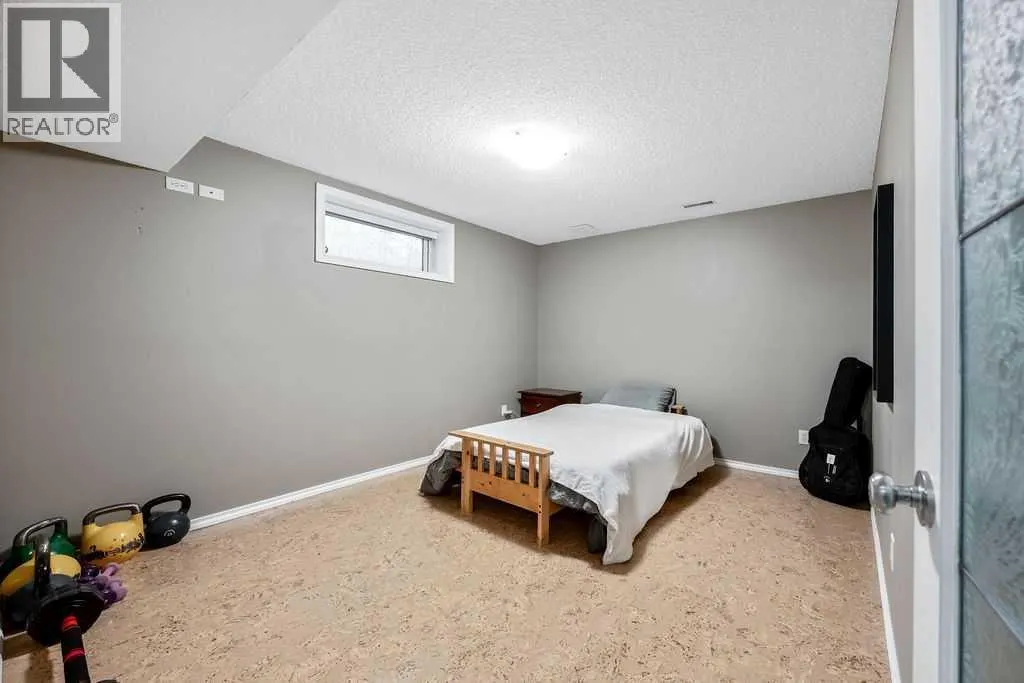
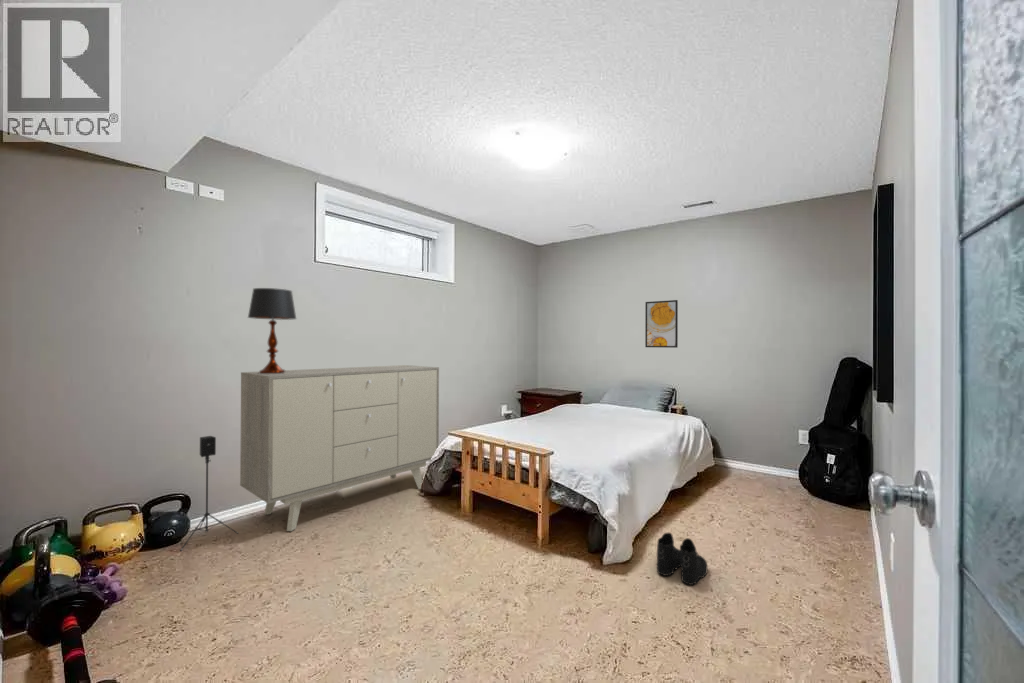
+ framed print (661, 324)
+ boots (681, 552)
+ table lamp (272, 331)
+ speaker (206, 485)
+ sideboard (351, 434)
